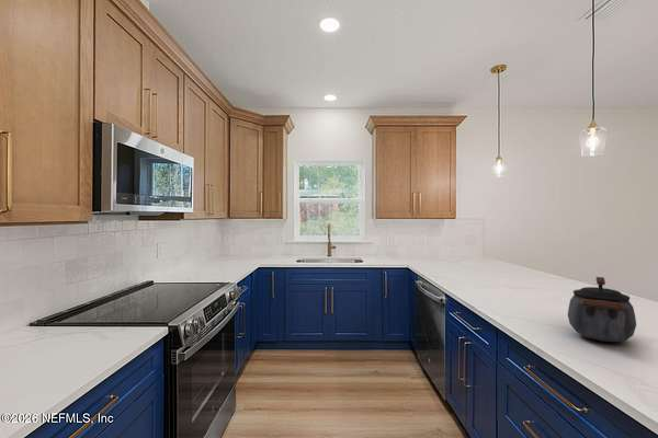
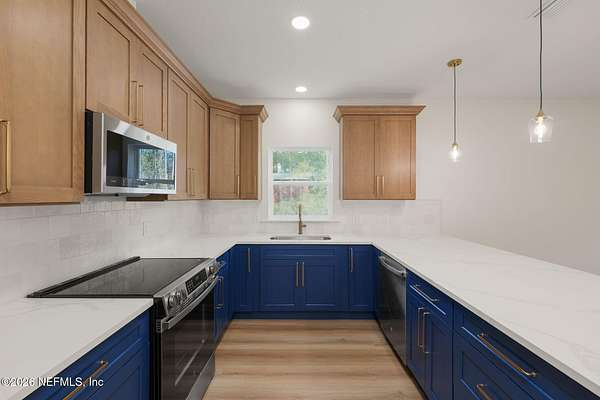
- kettle (600, 308)
